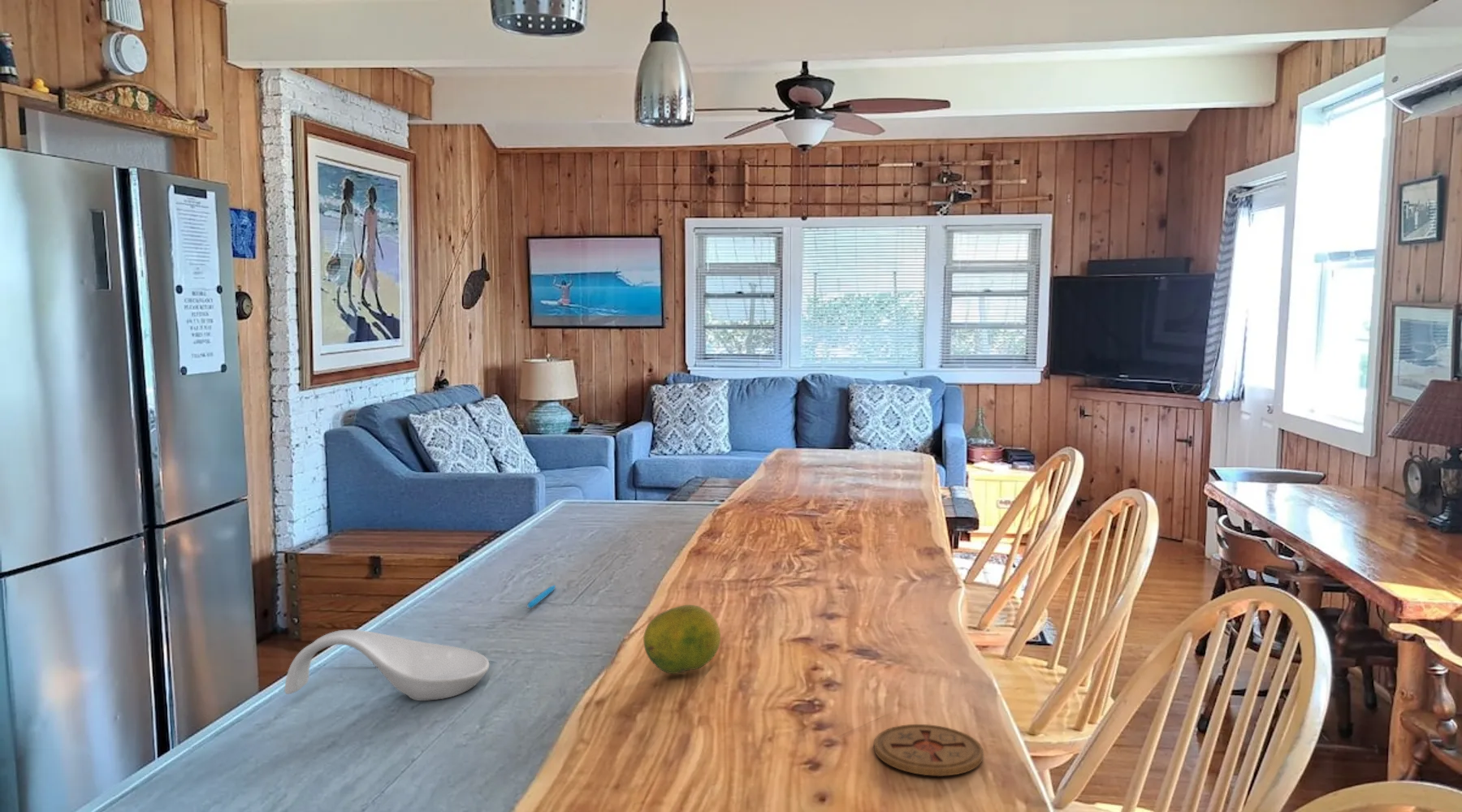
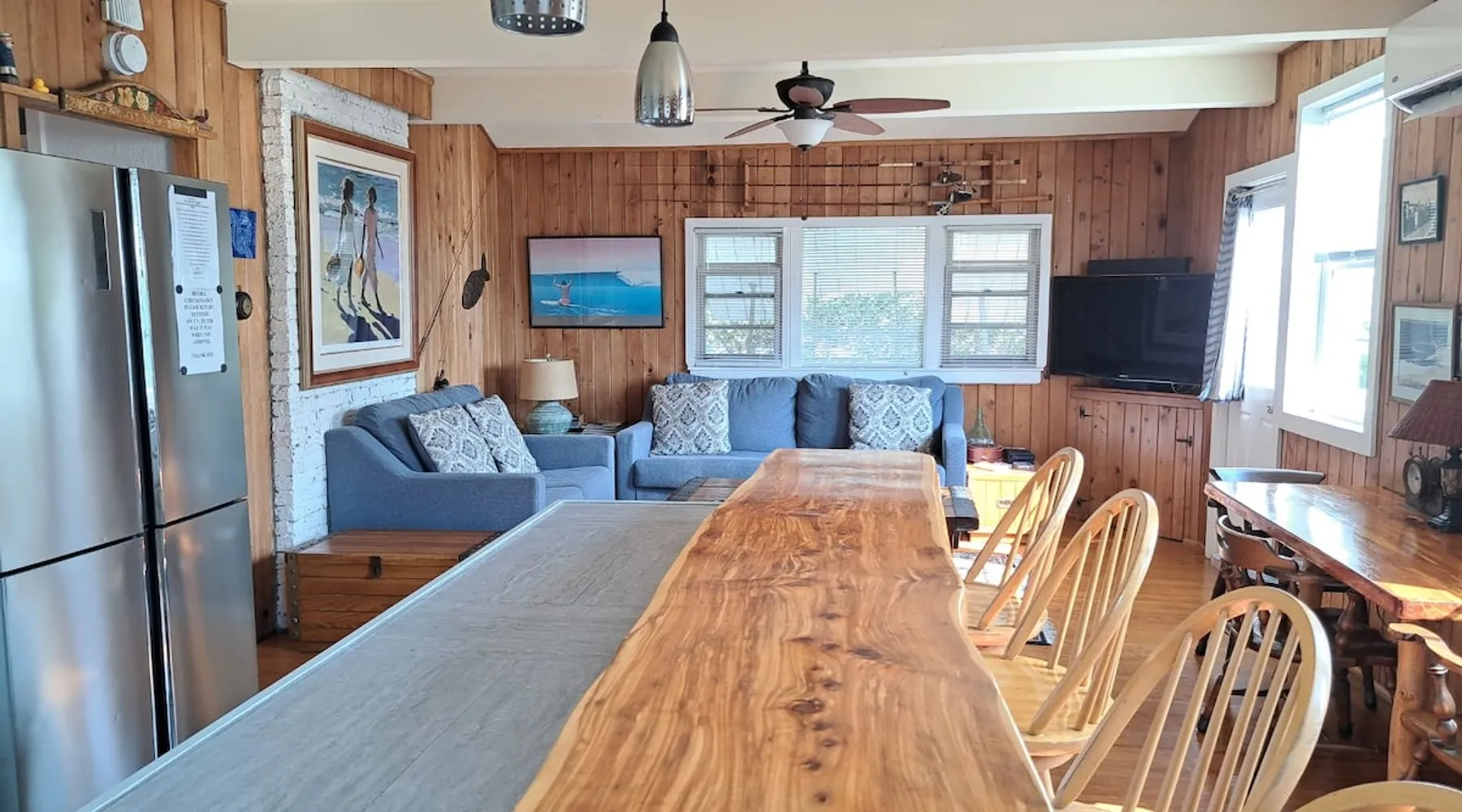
- fruit (681, 637)
- spoon rest (388, 663)
- pen (542, 595)
- coaster (928, 749)
